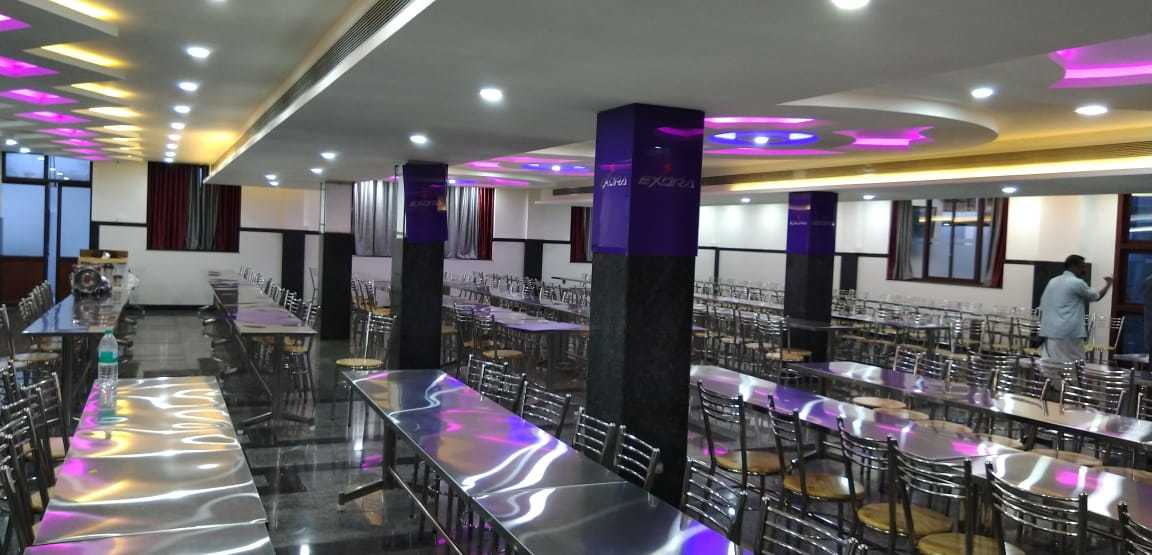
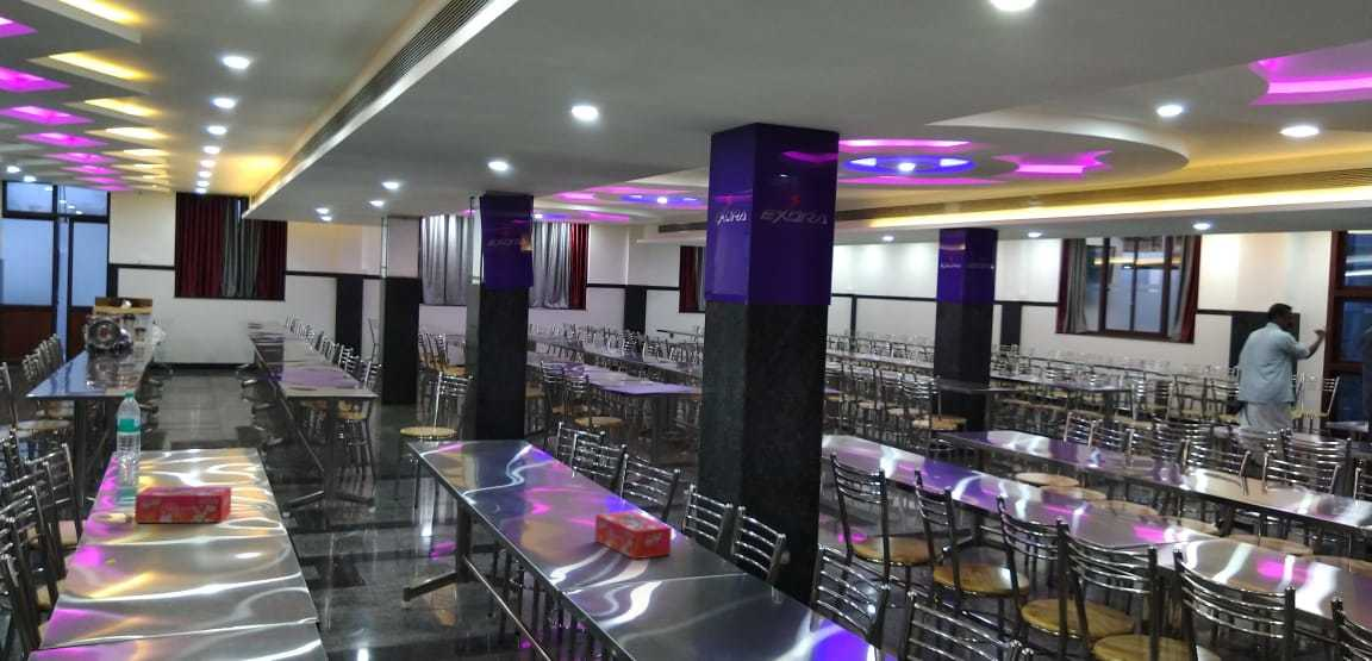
+ tissue box (632, 534)
+ tissue box (183, 504)
